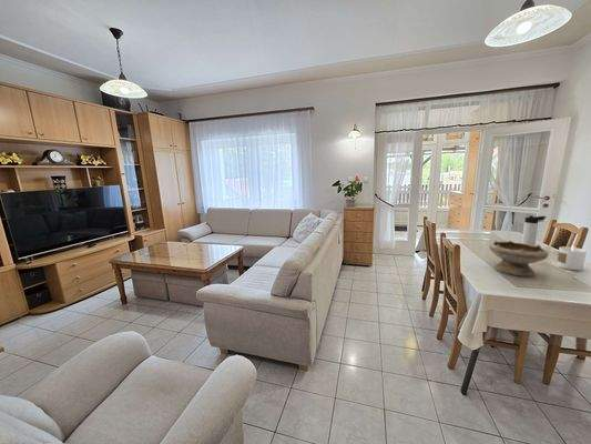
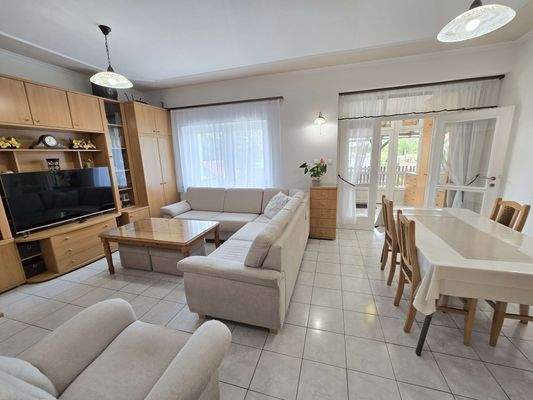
- bowl (516, 258)
- candle (571, 256)
- thermos bottle (532, 233)
